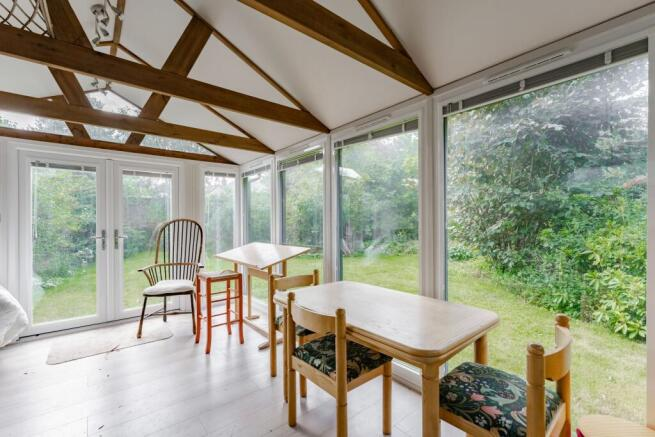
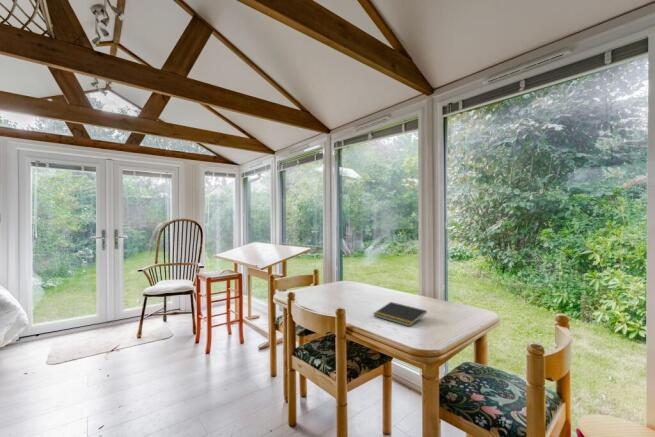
+ notepad (399, 313)
